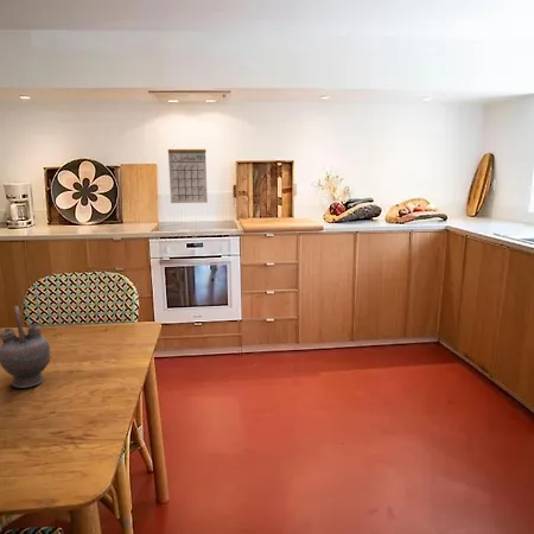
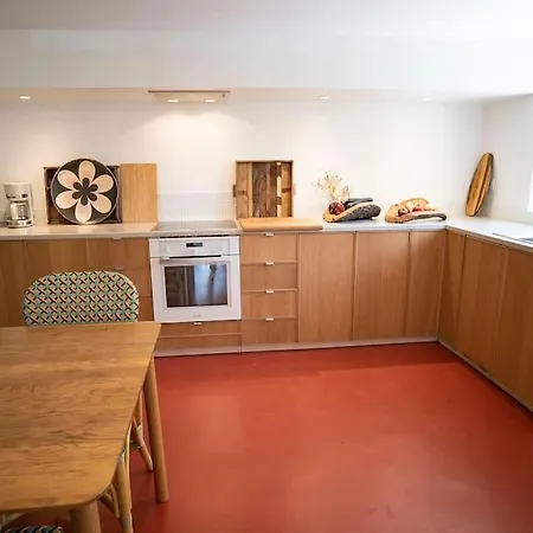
- calendar (187, 170)
- teapot (24, 343)
